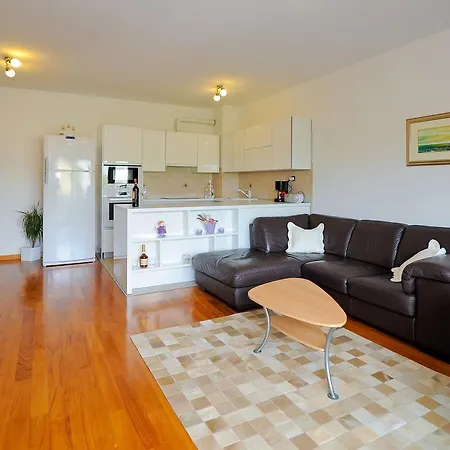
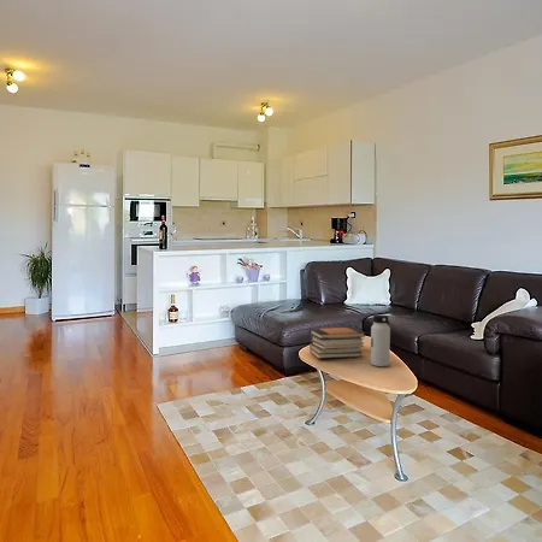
+ water bottle (379, 340)
+ book stack (336, 342)
